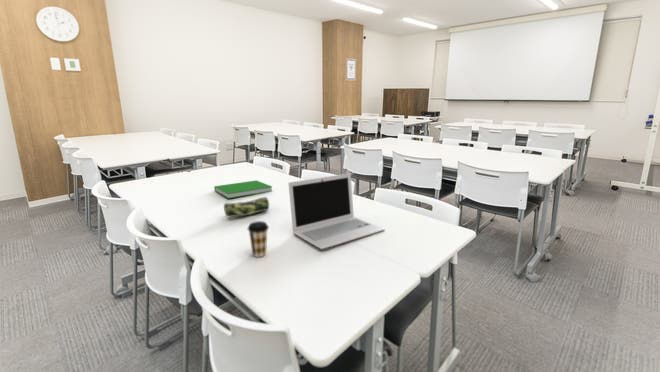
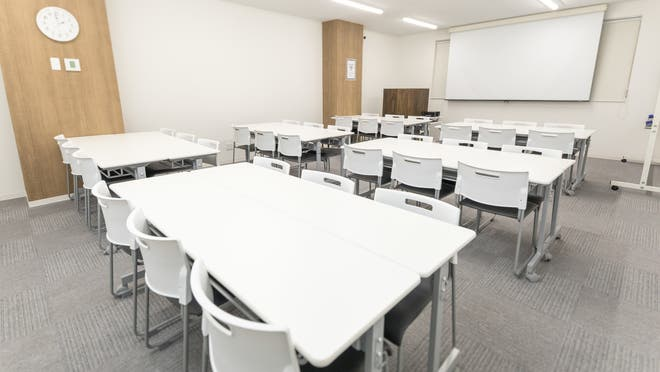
- coffee cup (258, 239)
- pencil case (246, 207)
- laptop (337, 207)
- book (243, 188)
